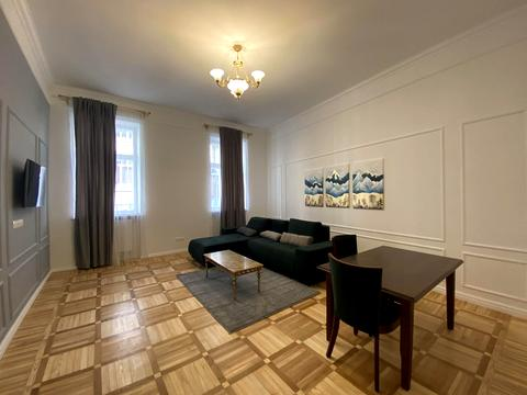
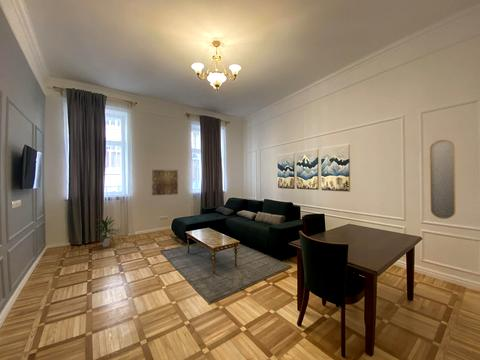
+ home mirror (442, 179)
+ indoor plant (105, 230)
+ wall art (165, 182)
